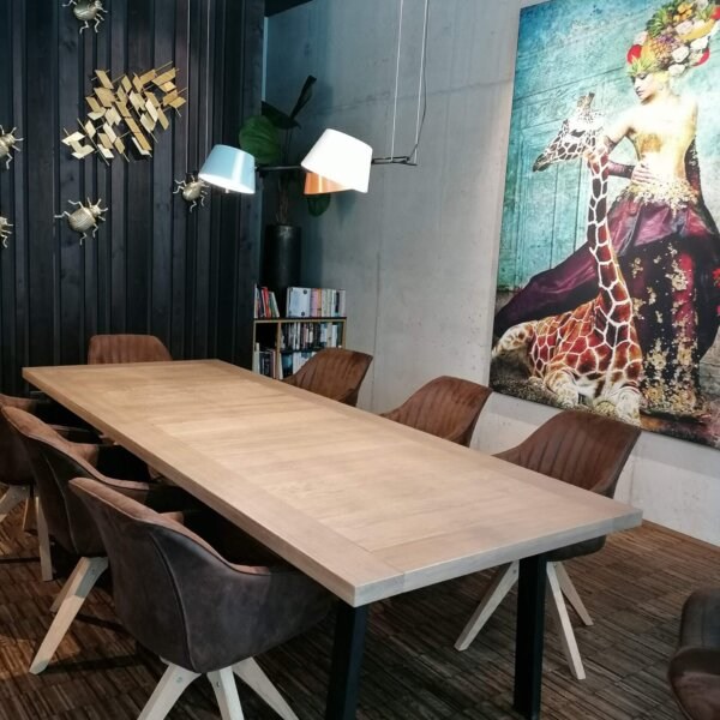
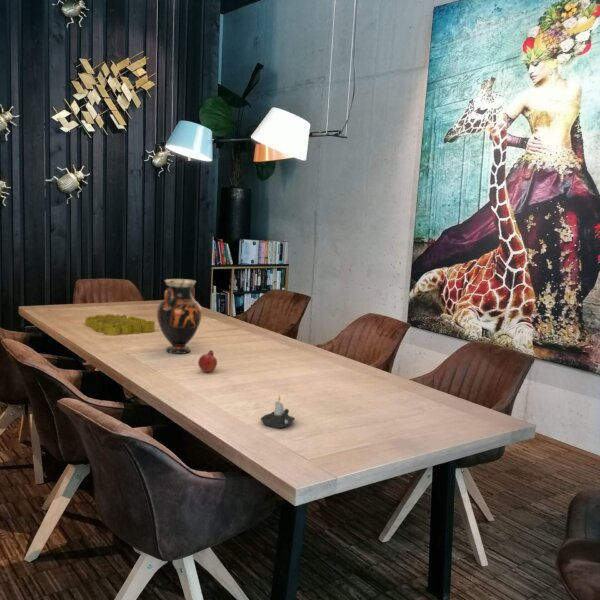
+ decorative tray (117, 322)
+ vase (179, 316)
+ fruit (207, 361)
+ candle (279, 408)
